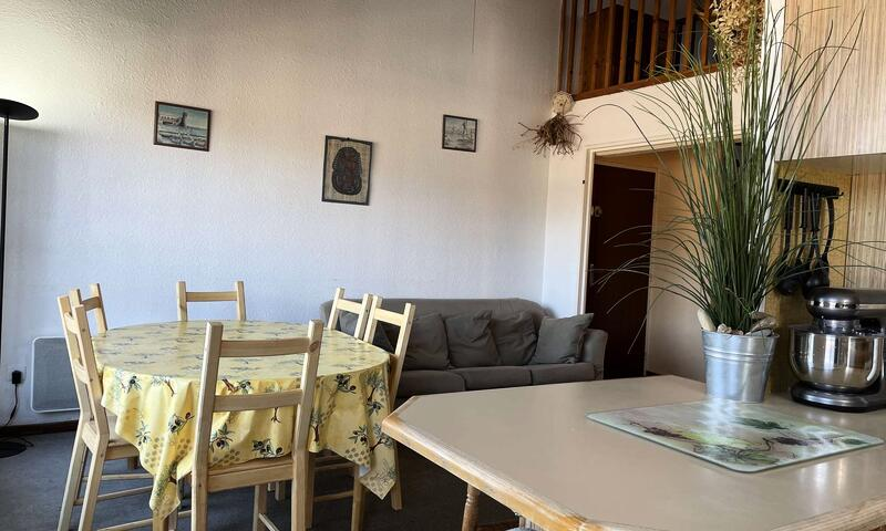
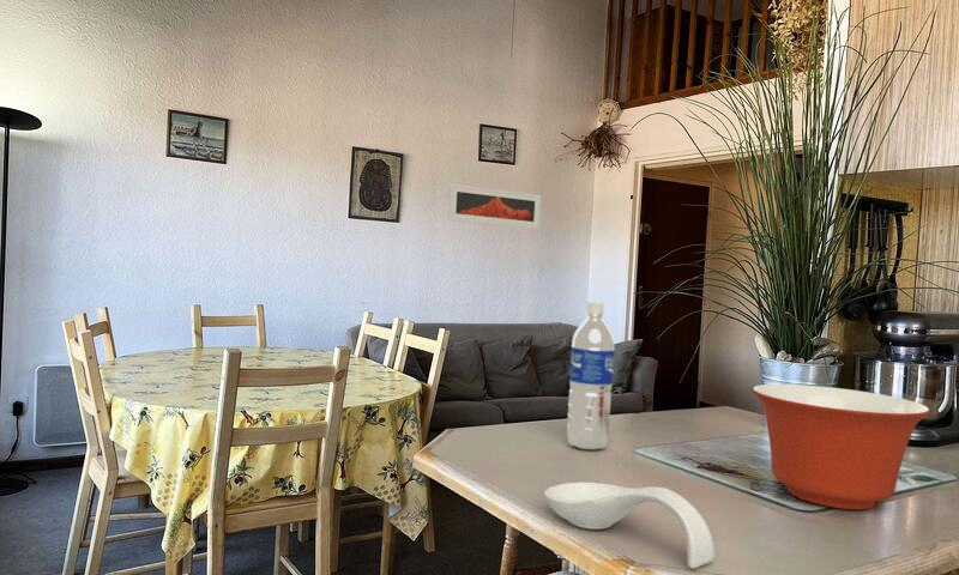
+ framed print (496, 206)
+ mixing bowl (833, 446)
+ water bottle (591, 374)
+ spoon rest (625, 507)
